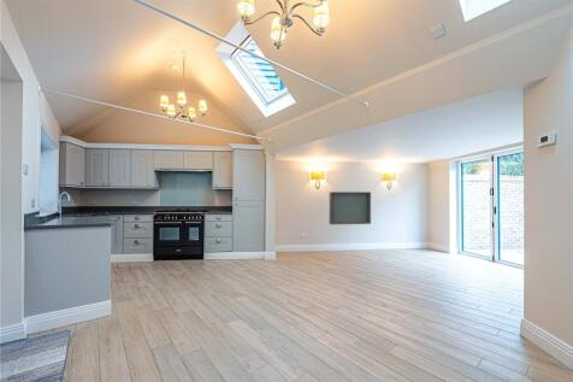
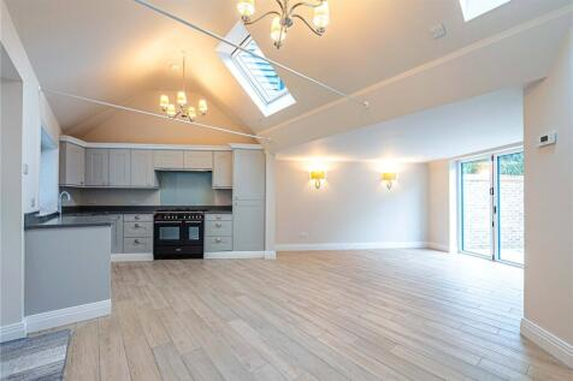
- television (349, 207)
